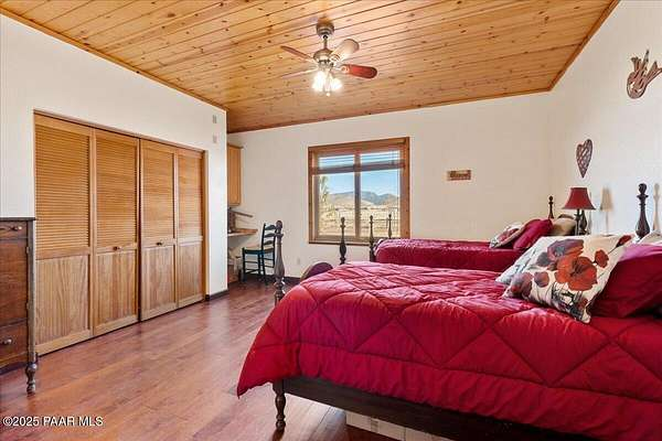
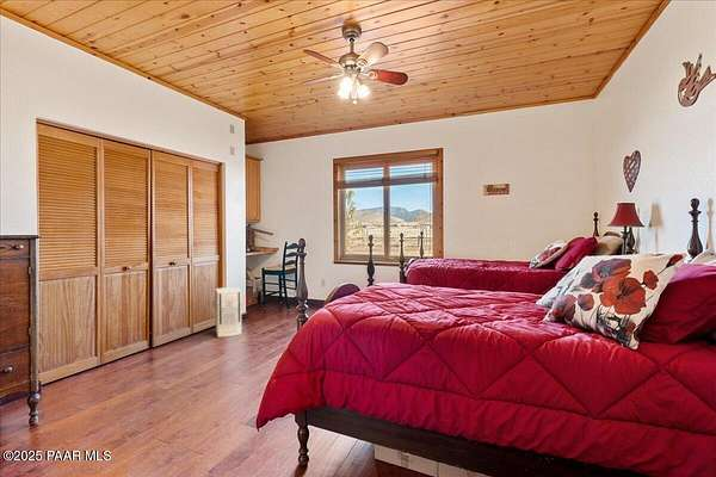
+ air purifier (228, 310)
